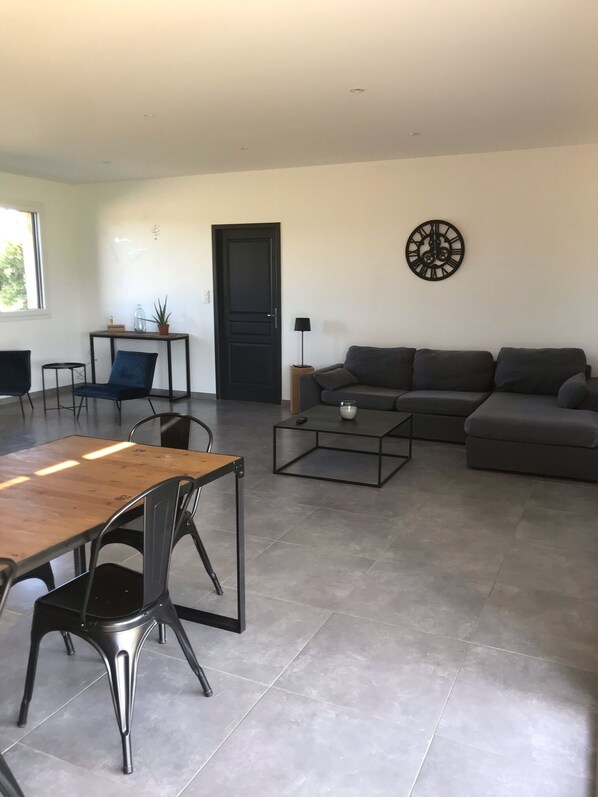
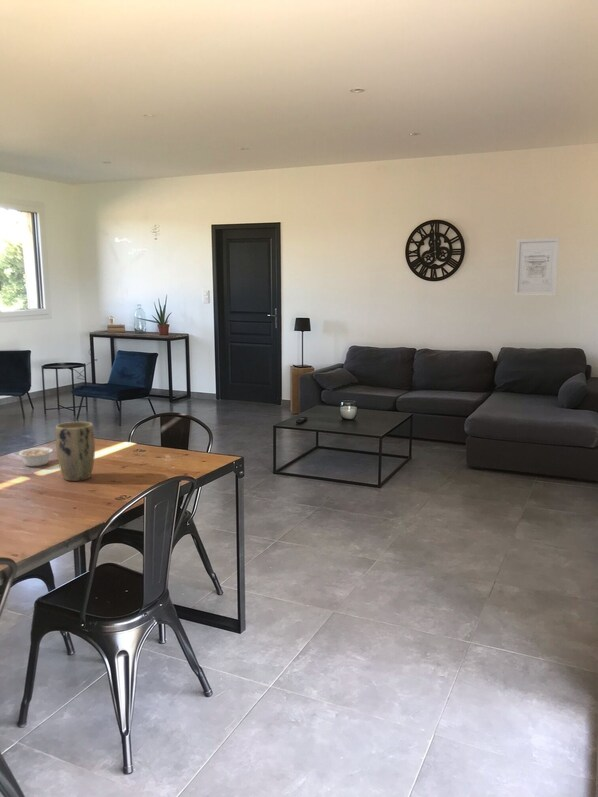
+ wall art (536, 267)
+ legume (36, 455)
+ plant pot (75, 451)
